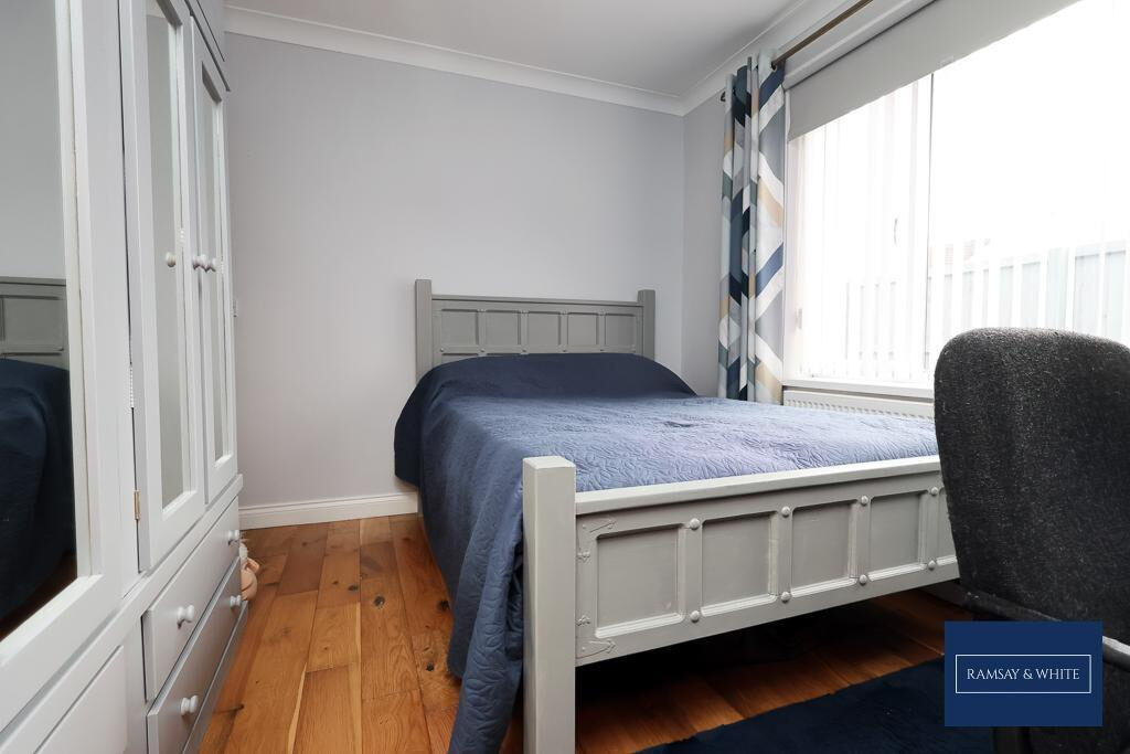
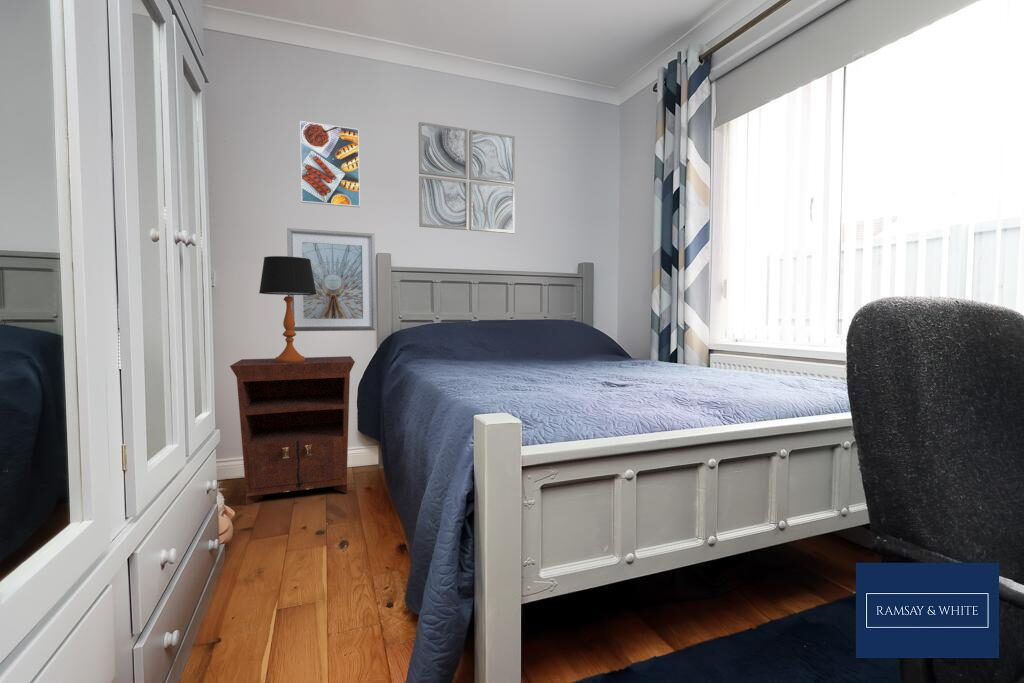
+ wall art (469, 179)
+ table lamp (288, 310)
+ nightstand (298, 424)
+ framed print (330, 165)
+ picture frame (333, 281)
